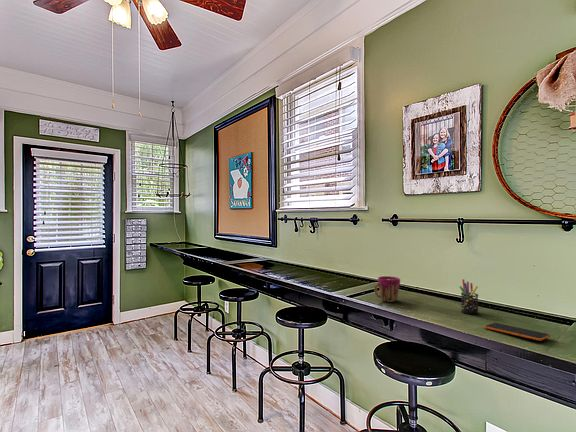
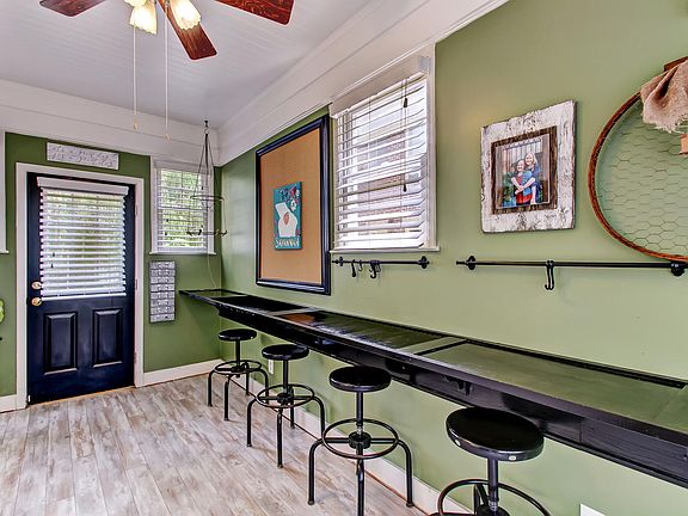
- pen holder (467, 296)
- smartphone (515, 331)
- cup (386, 289)
